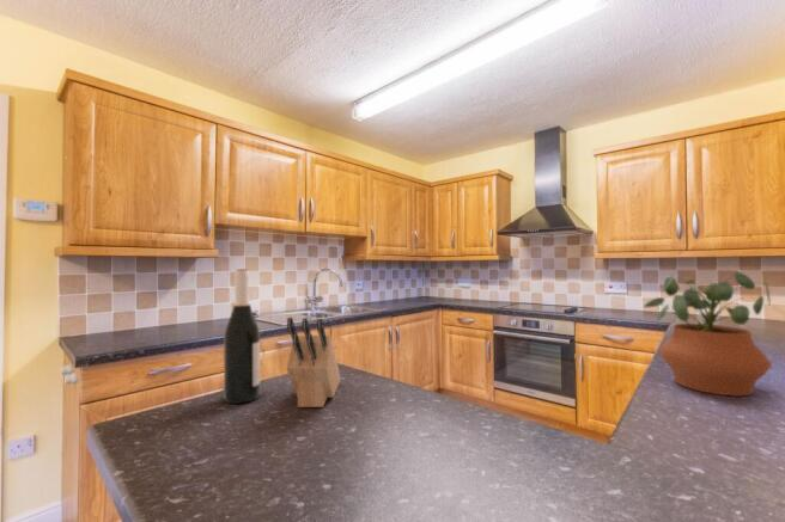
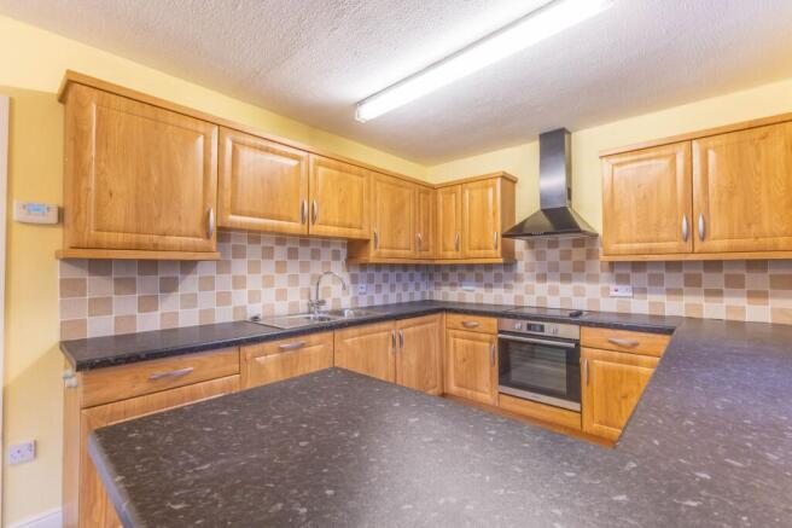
- wine bottle (242, 333)
- potted plant (698, 326)
- knife block (315, 354)
